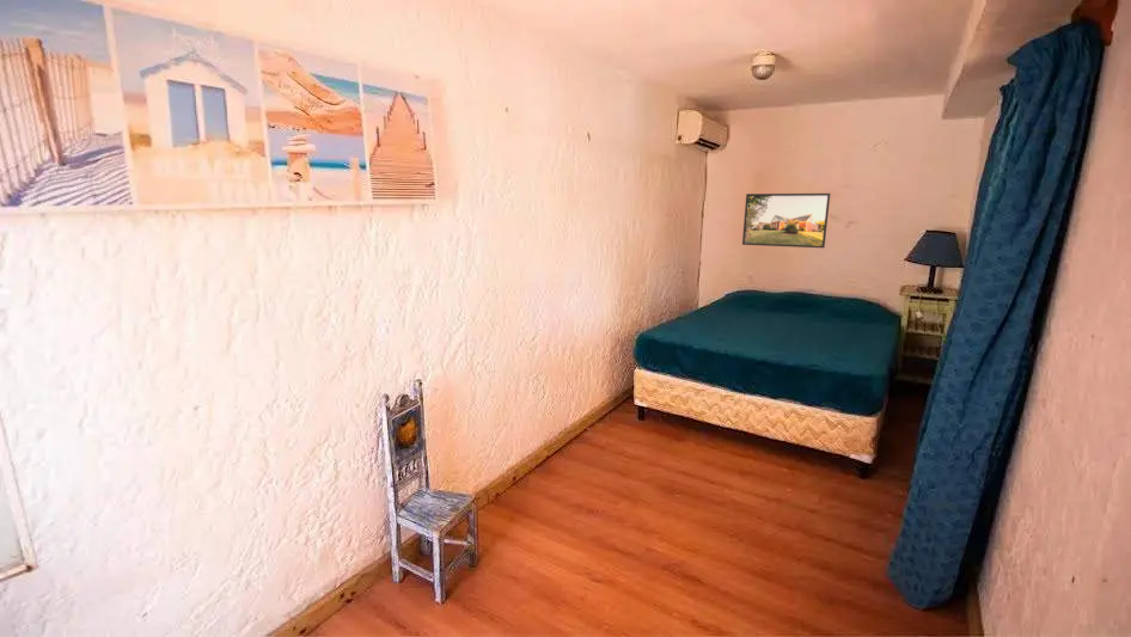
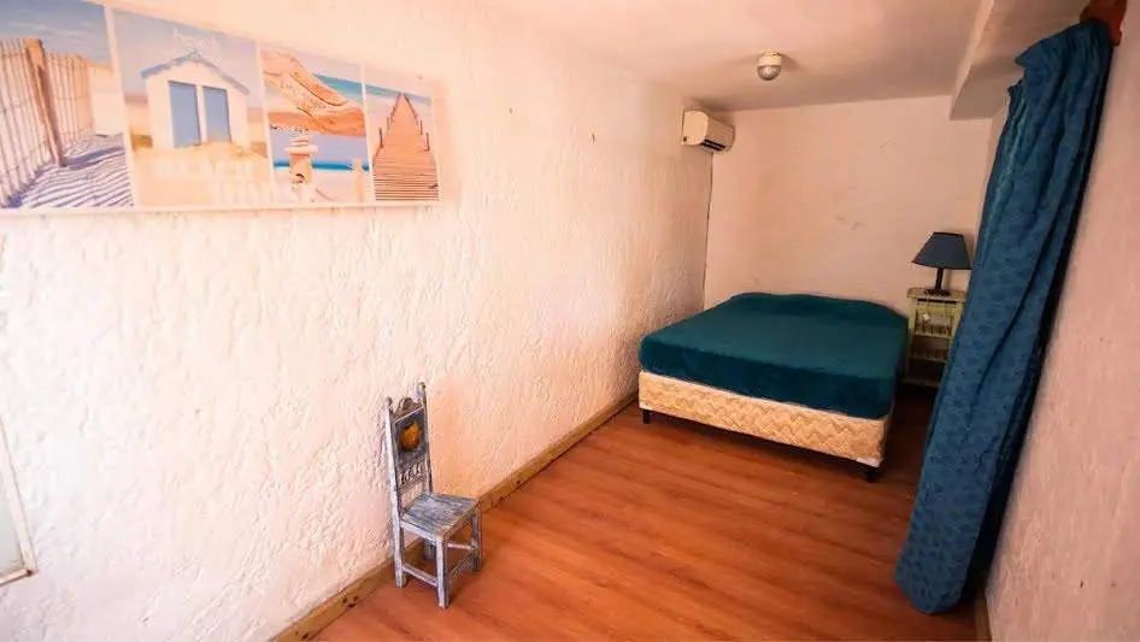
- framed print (784, 220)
